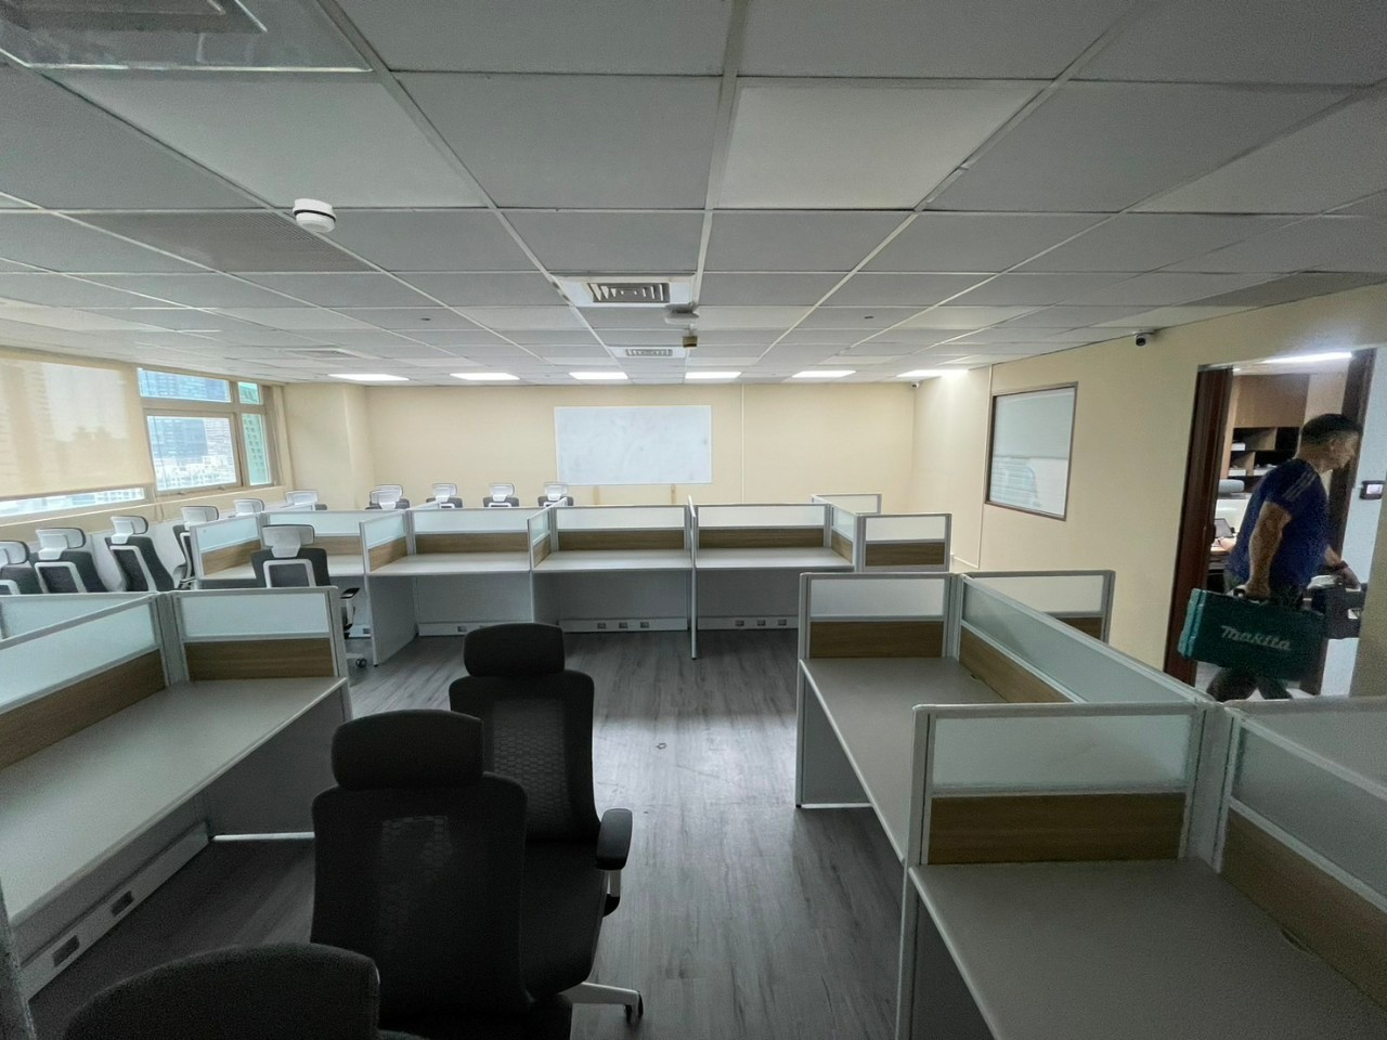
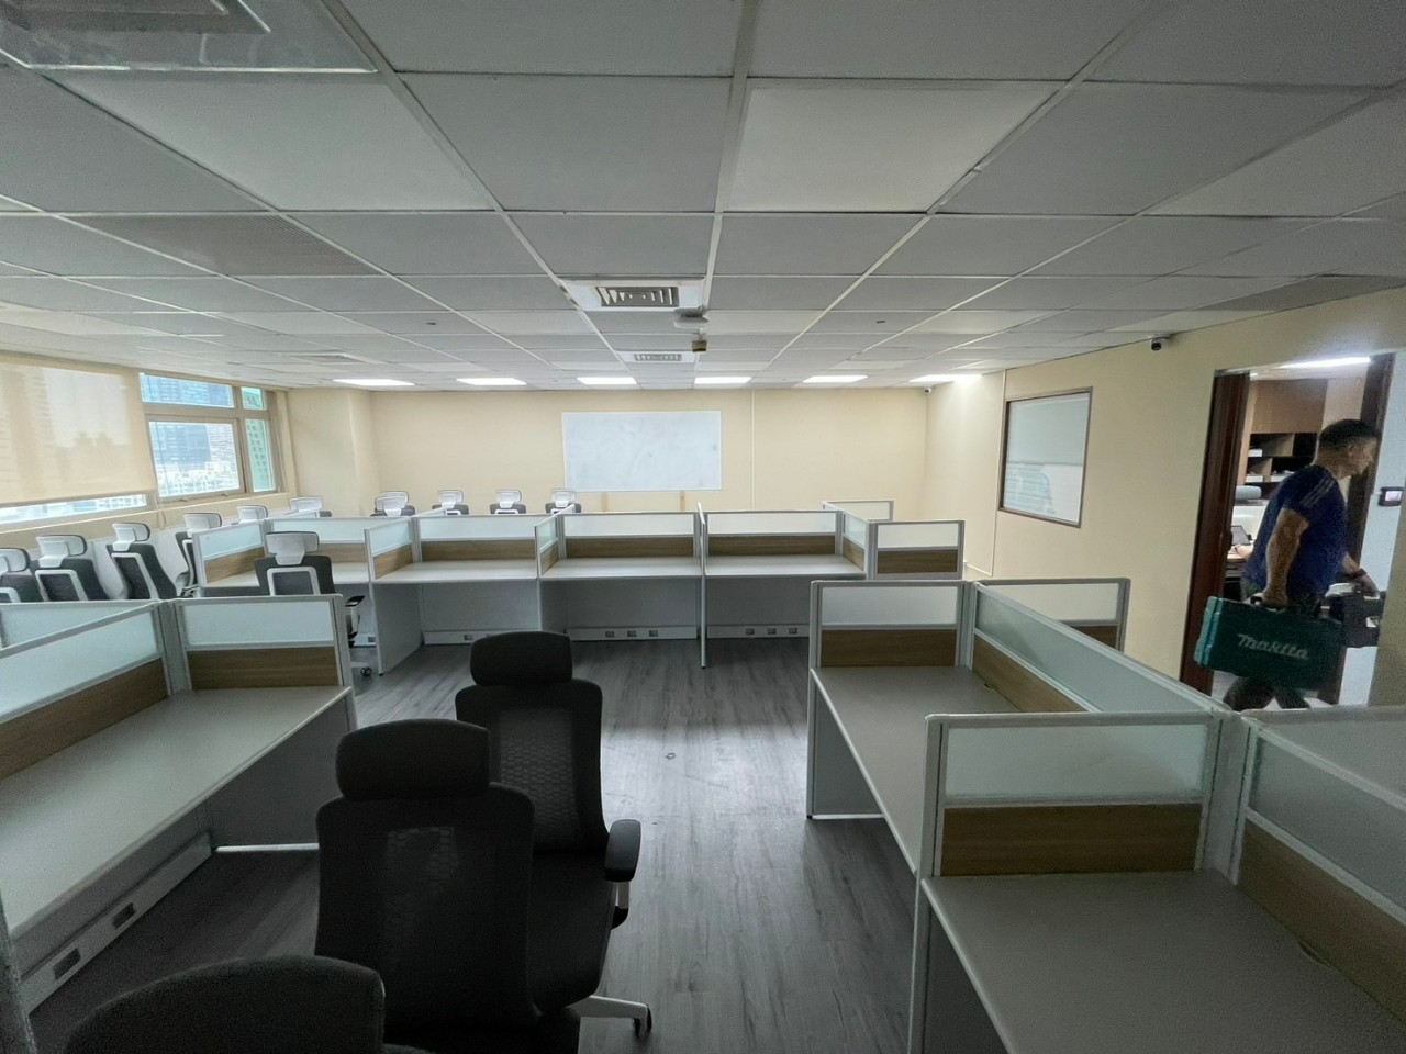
- smoke detector (315, 215)
